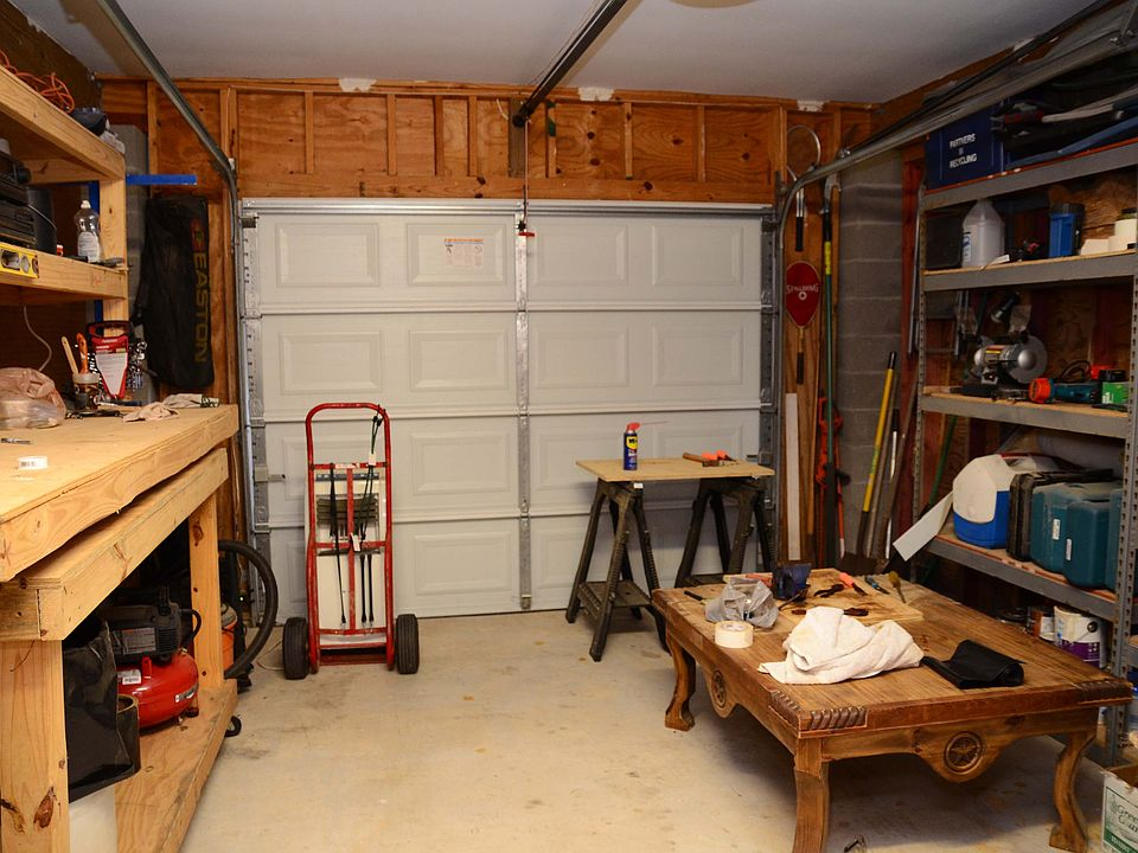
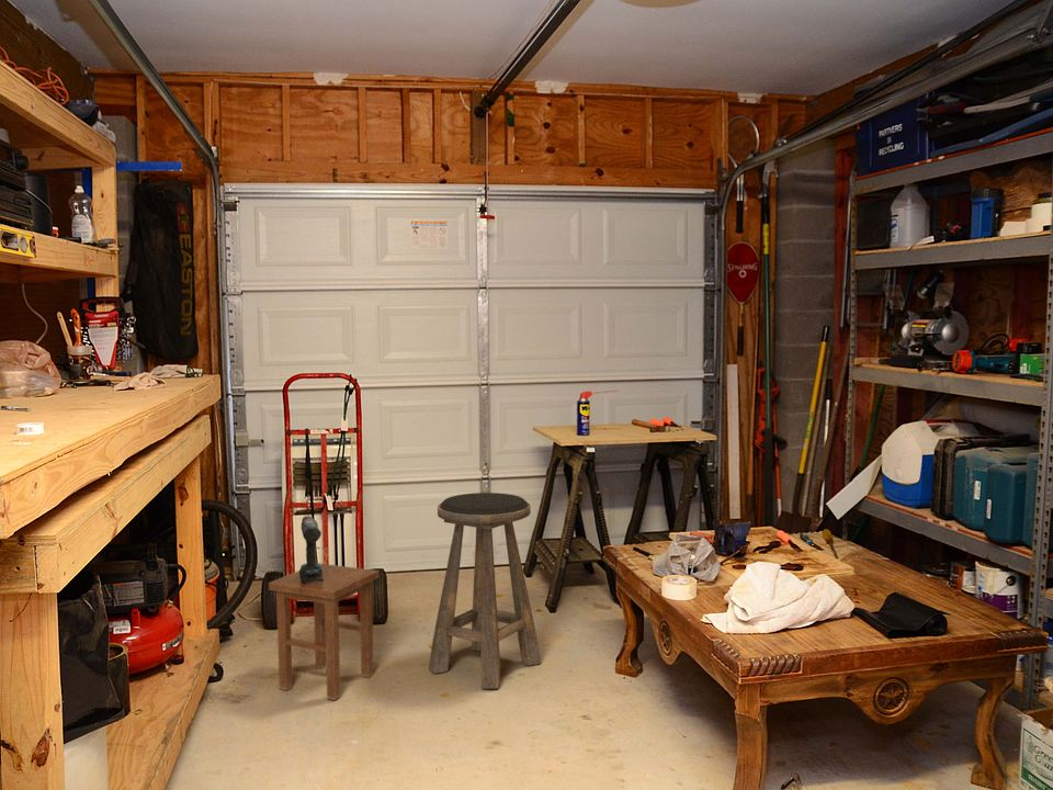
+ stool (484, 583)
+ stool (326, 629)
+ power drill (309, 548)
